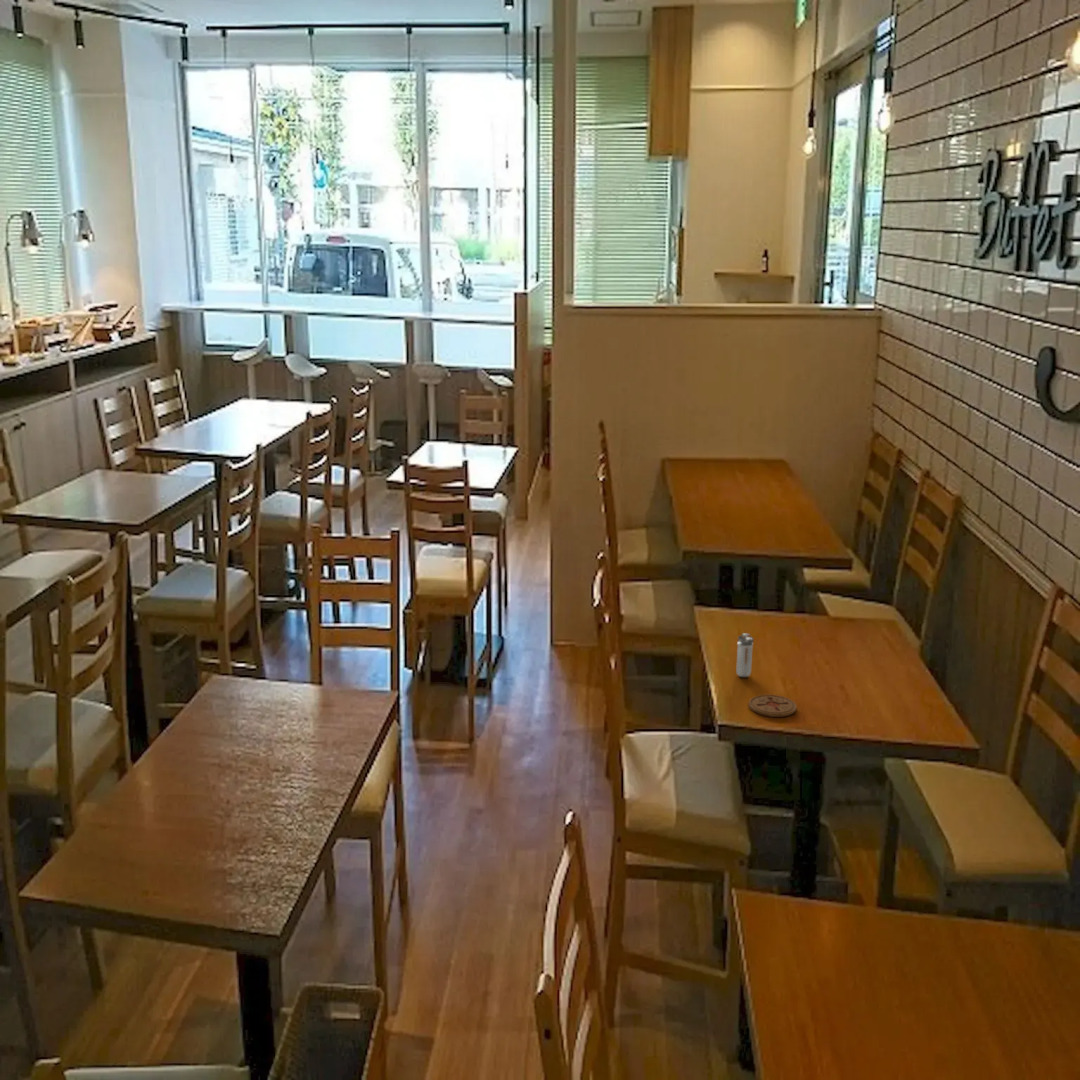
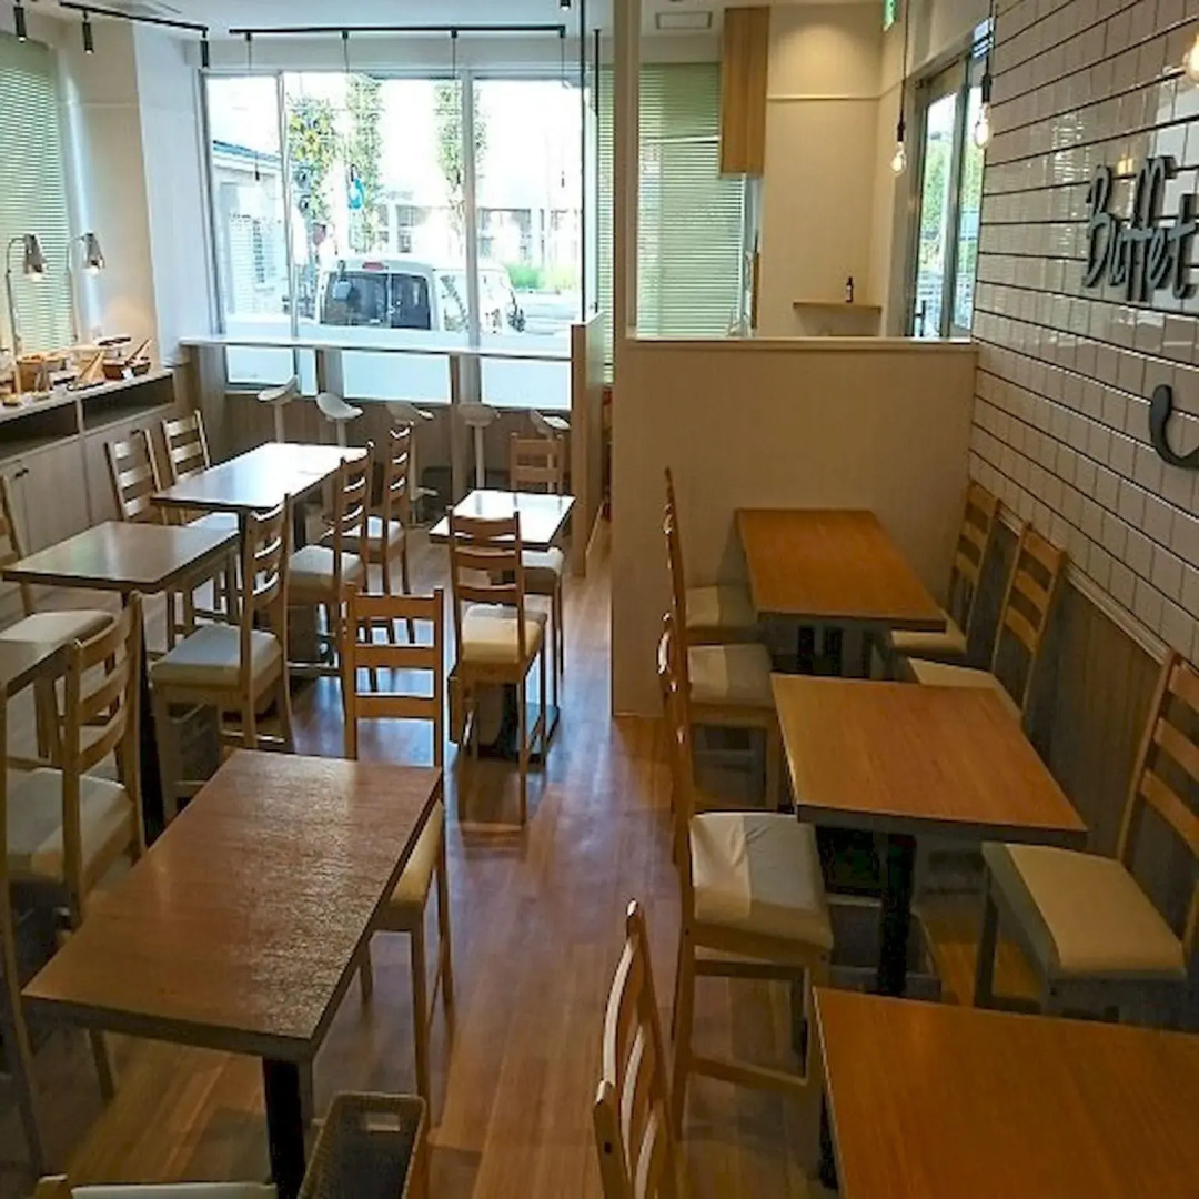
- shaker (744, 654)
- coaster (772, 705)
